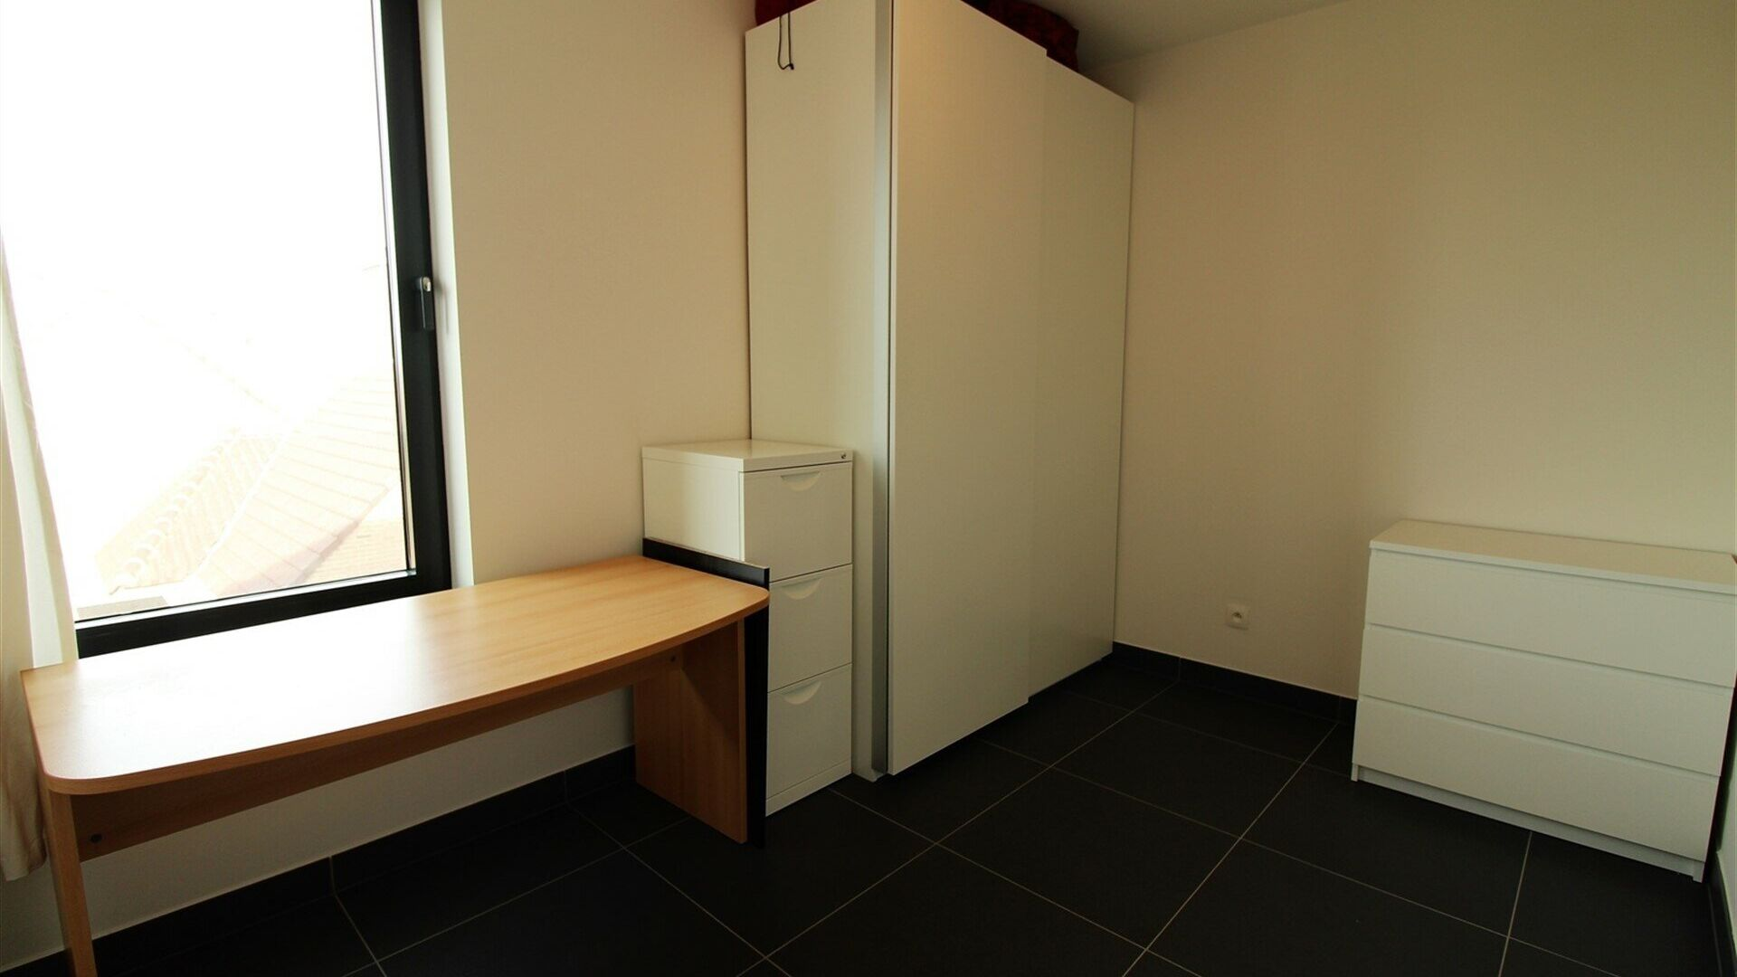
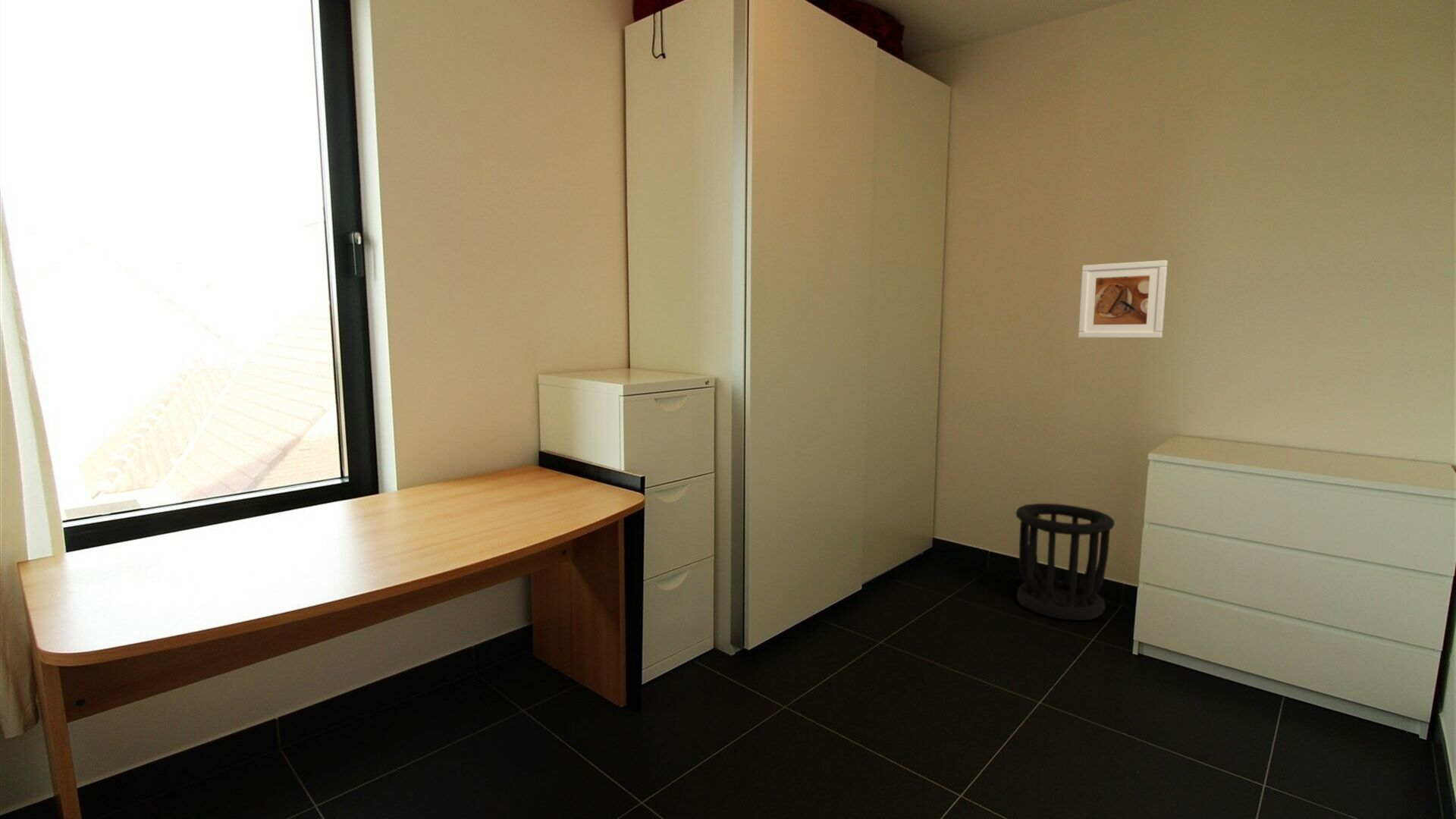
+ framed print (1121, 300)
+ wastebasket (1054, 559)
